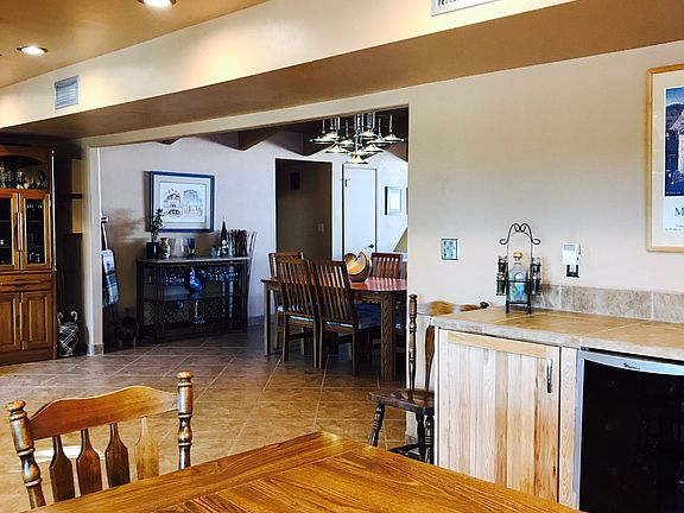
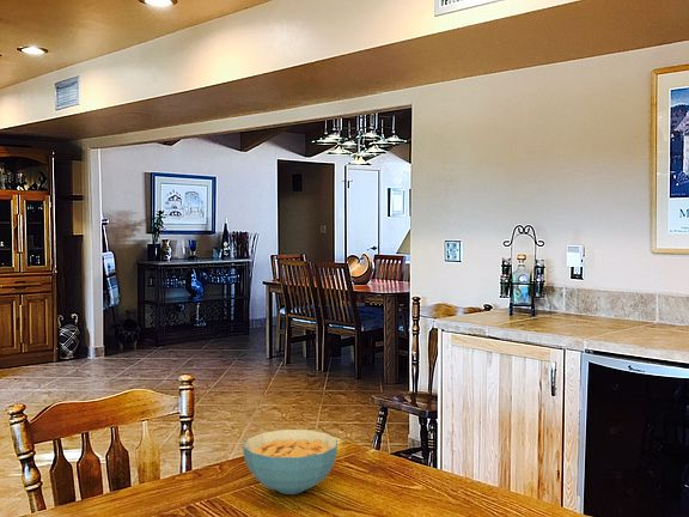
+ cereal bowl (291, 466)
